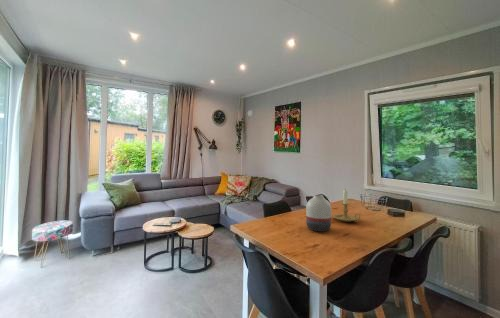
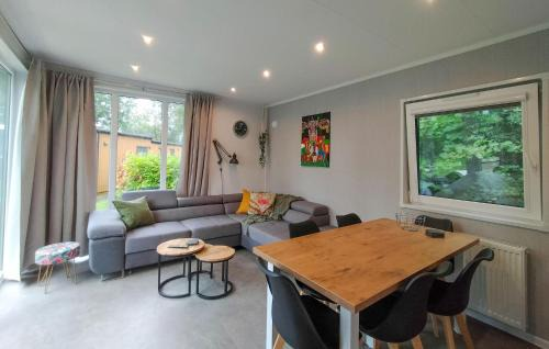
- vase (318, 212)
- candle holder (345, 204)
